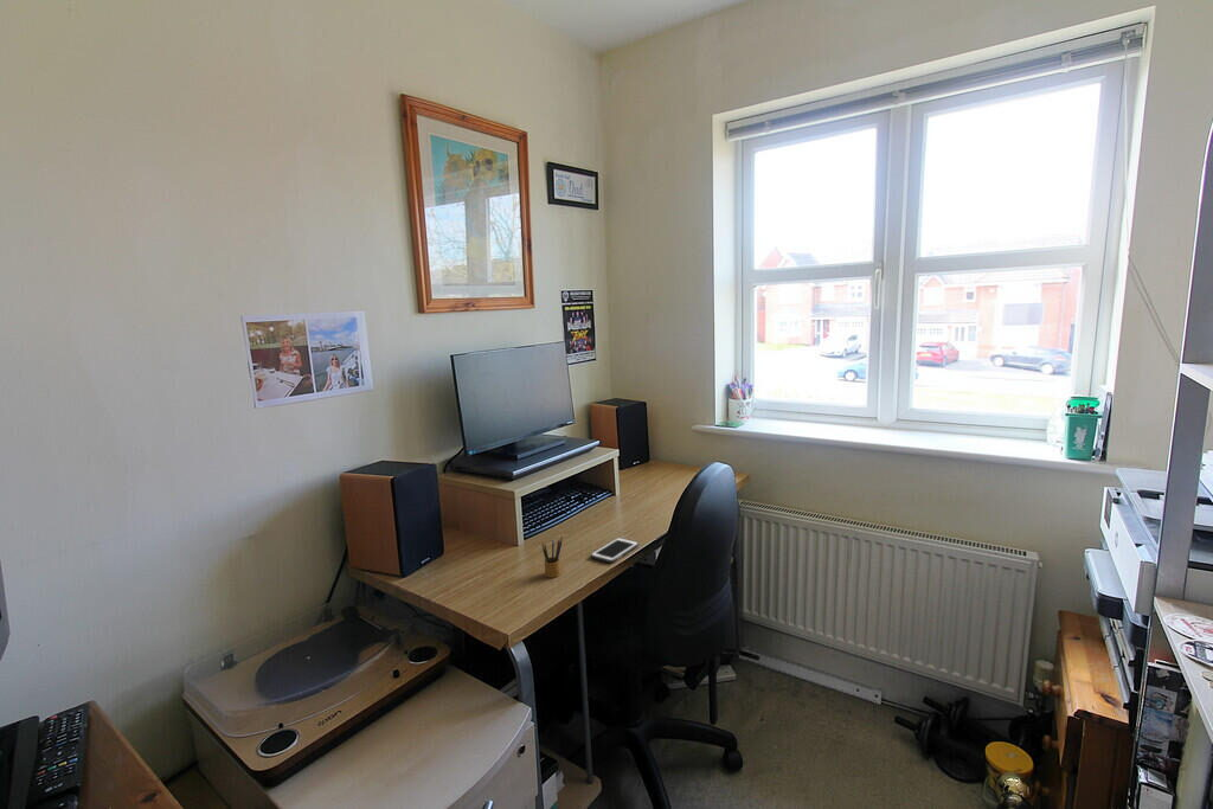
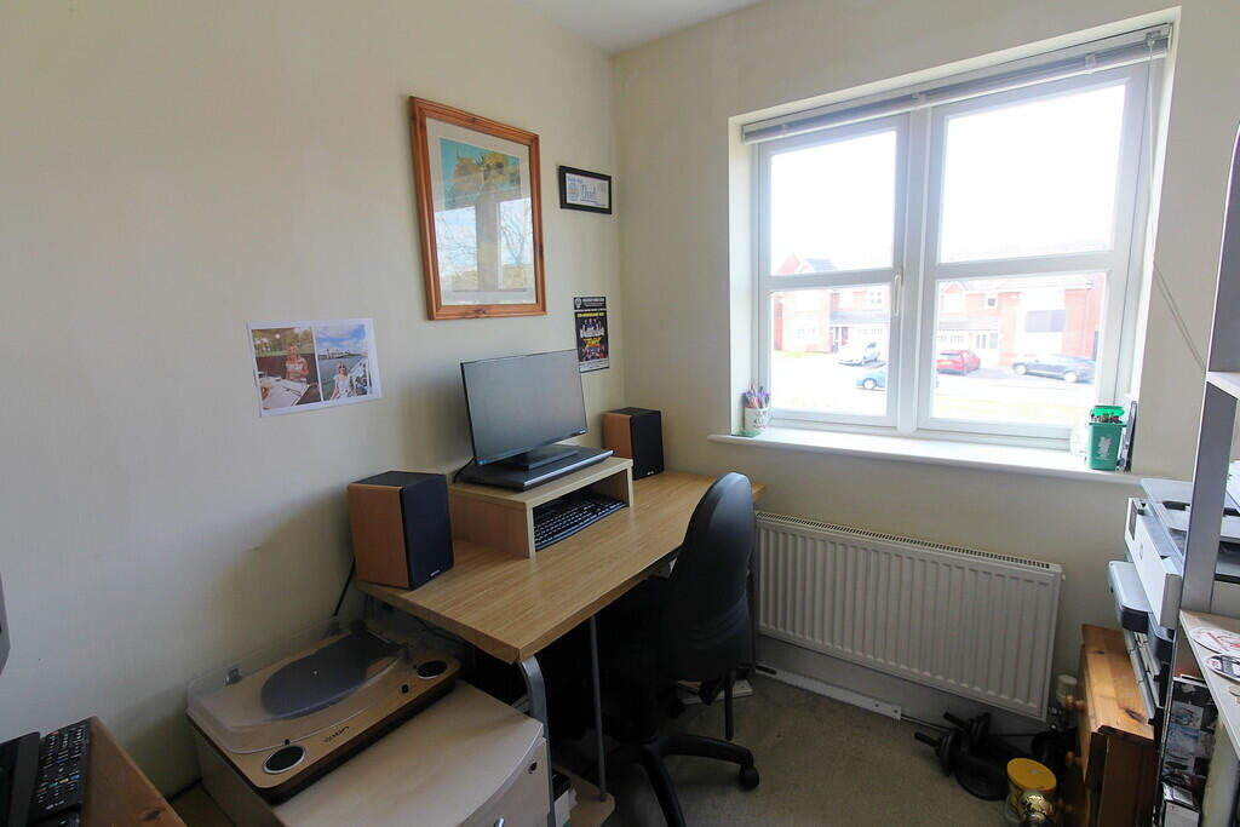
- cell phone (615, 550)
- pencil box (551, 557)
